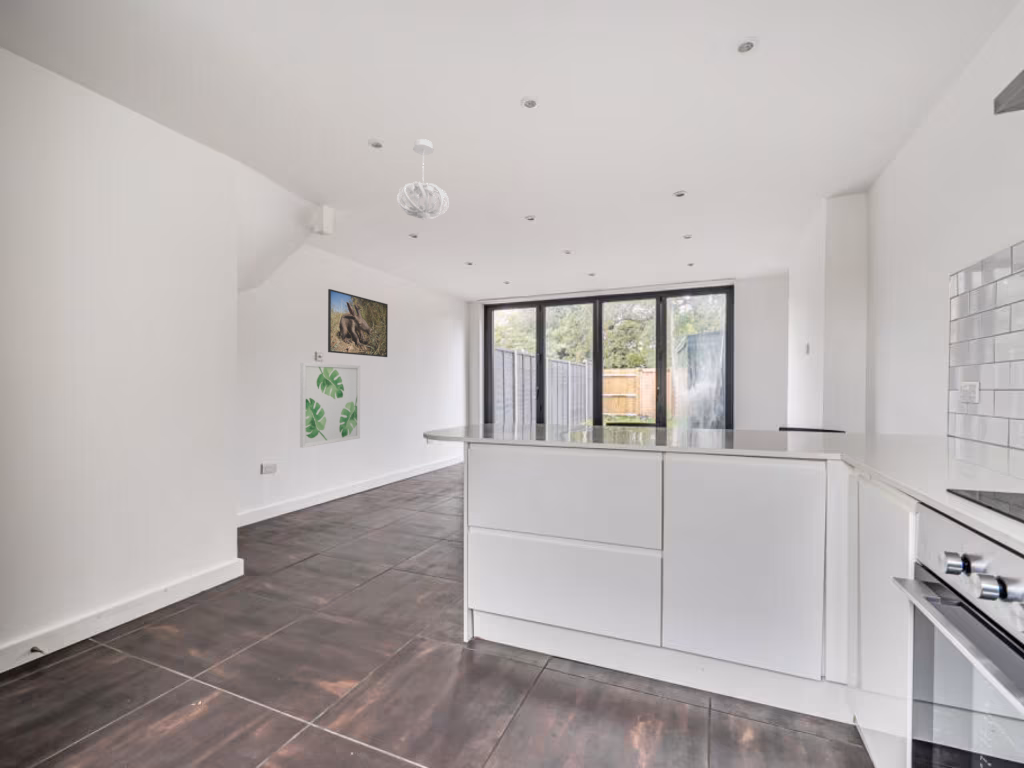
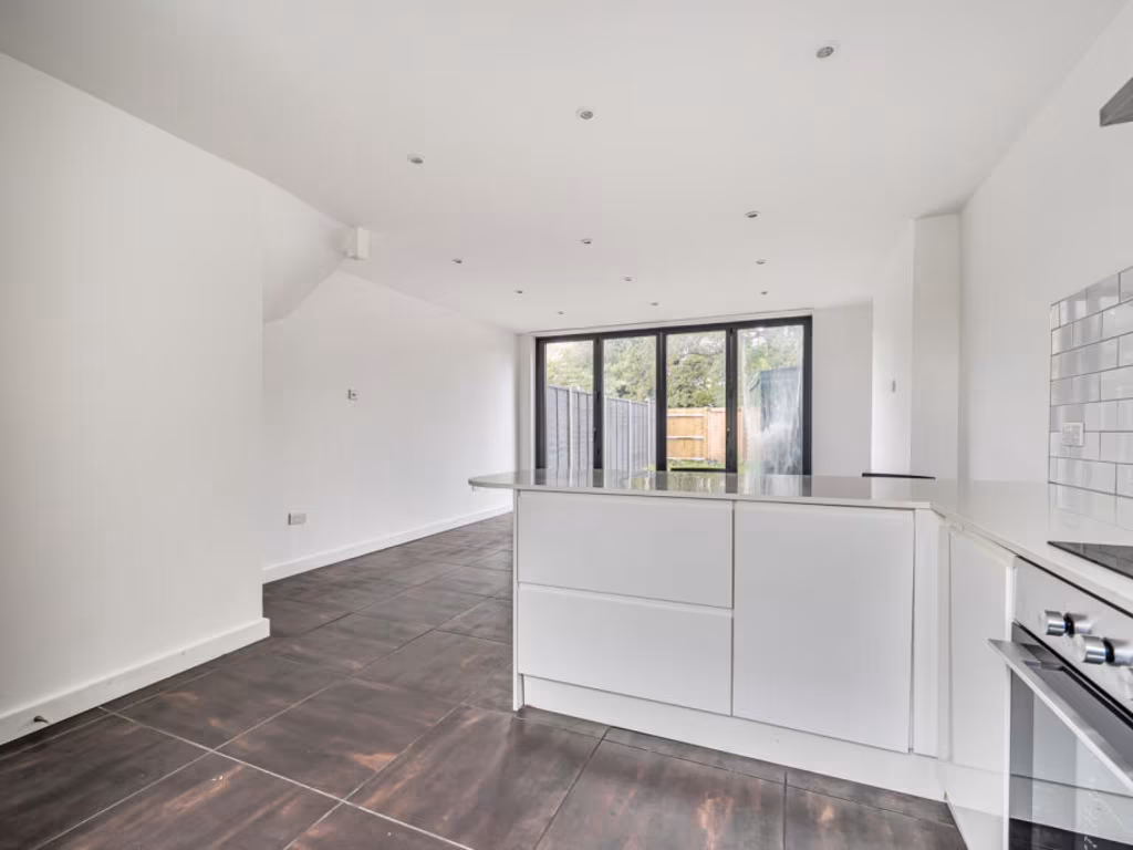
- wall art (332, 403)
- pendant light (423, 181)
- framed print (360, 326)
